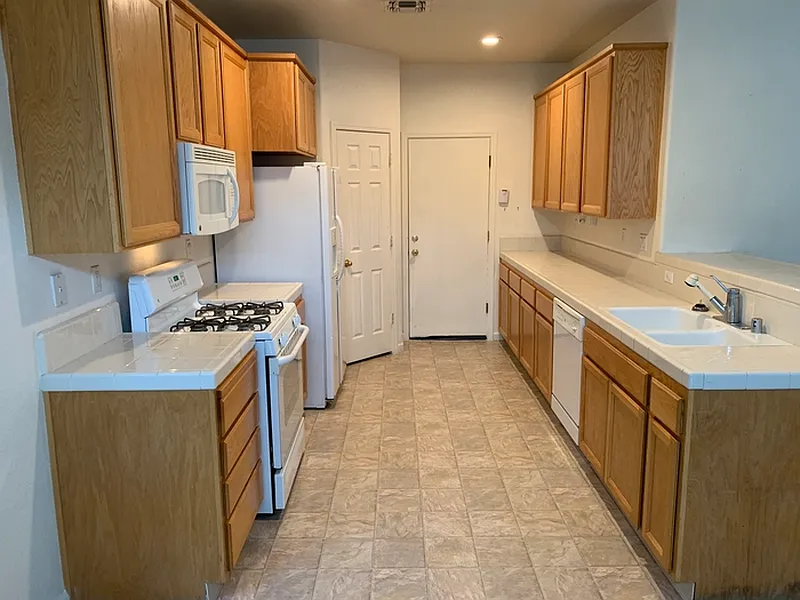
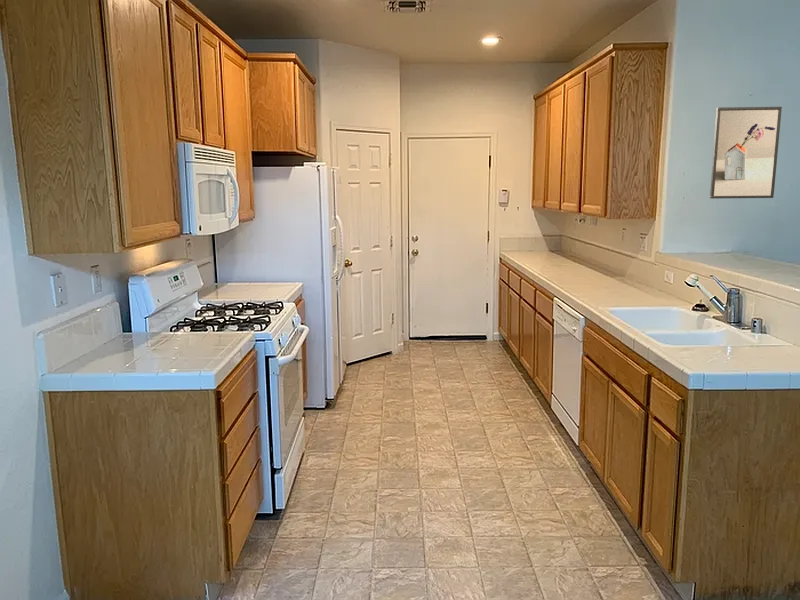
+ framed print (745, 153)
